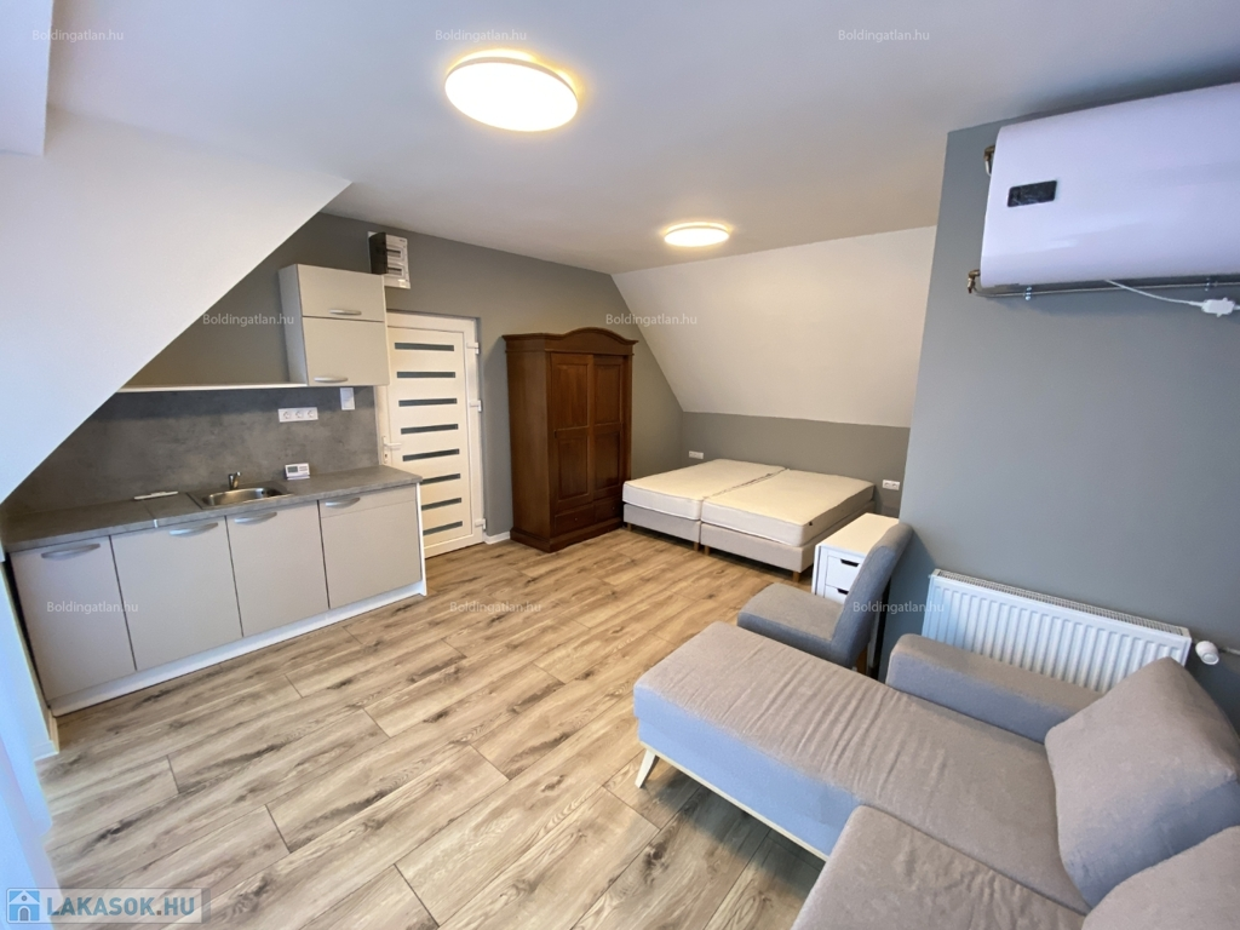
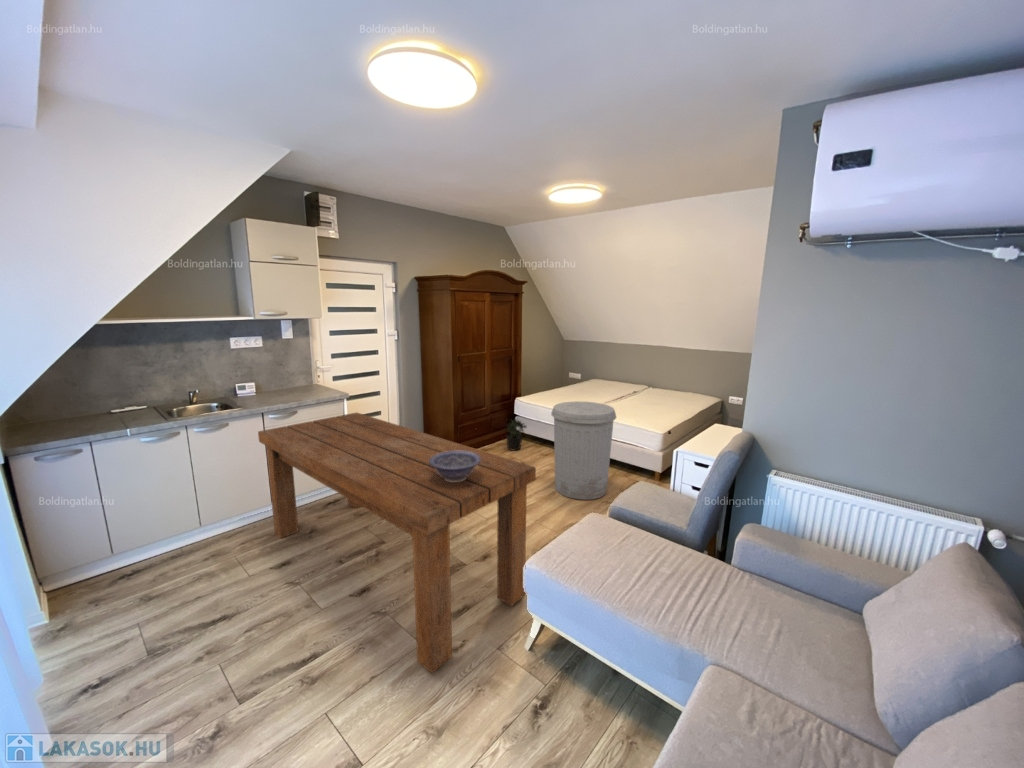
+ dining table (382, 505)
+ trash can (582, 447)
+ decorative bowl (455, 468)
+ potted plant (515, 433)
